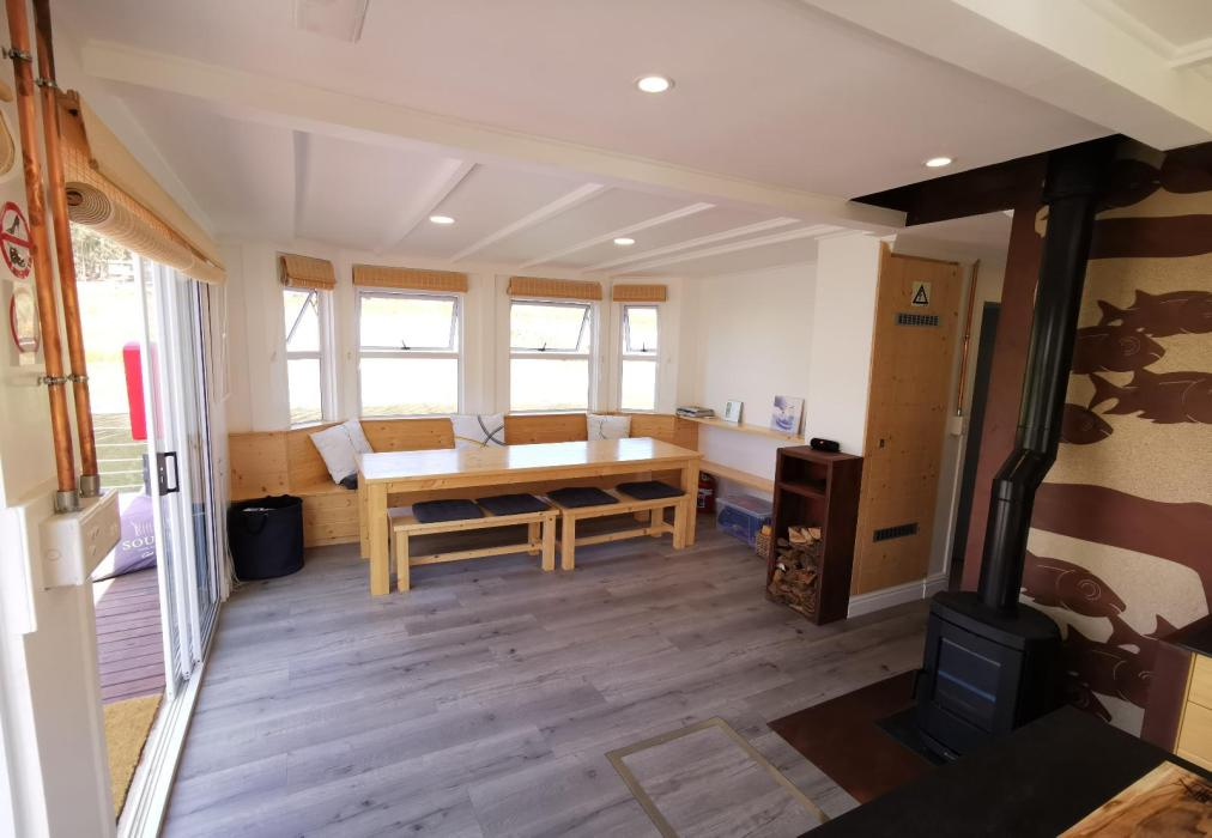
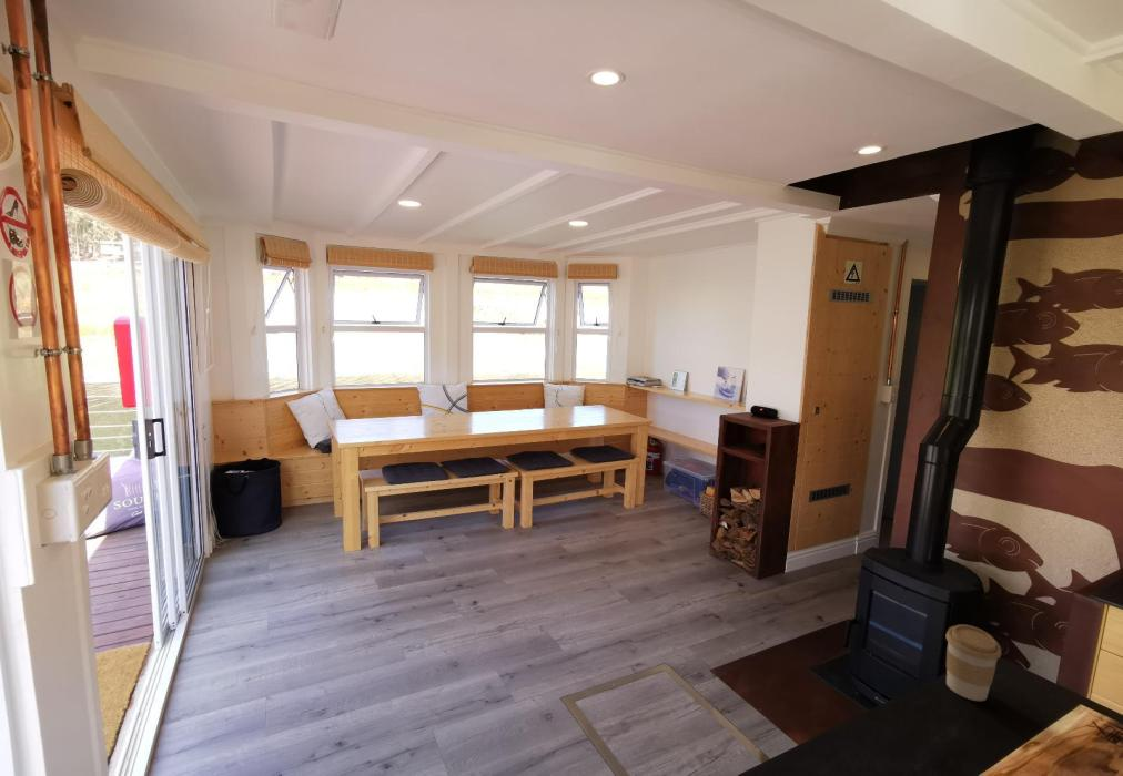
+ coffee cup (970, 661)
